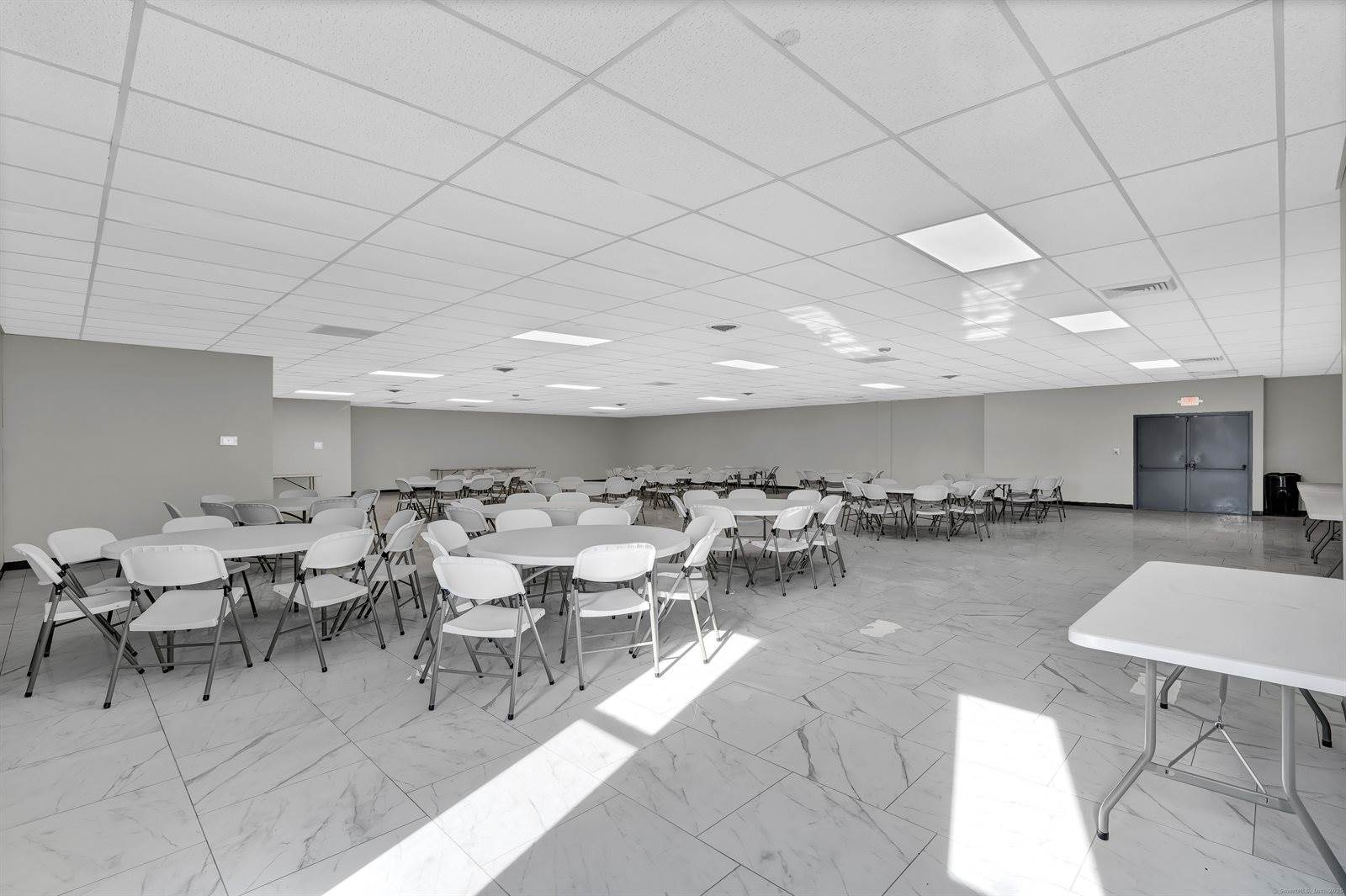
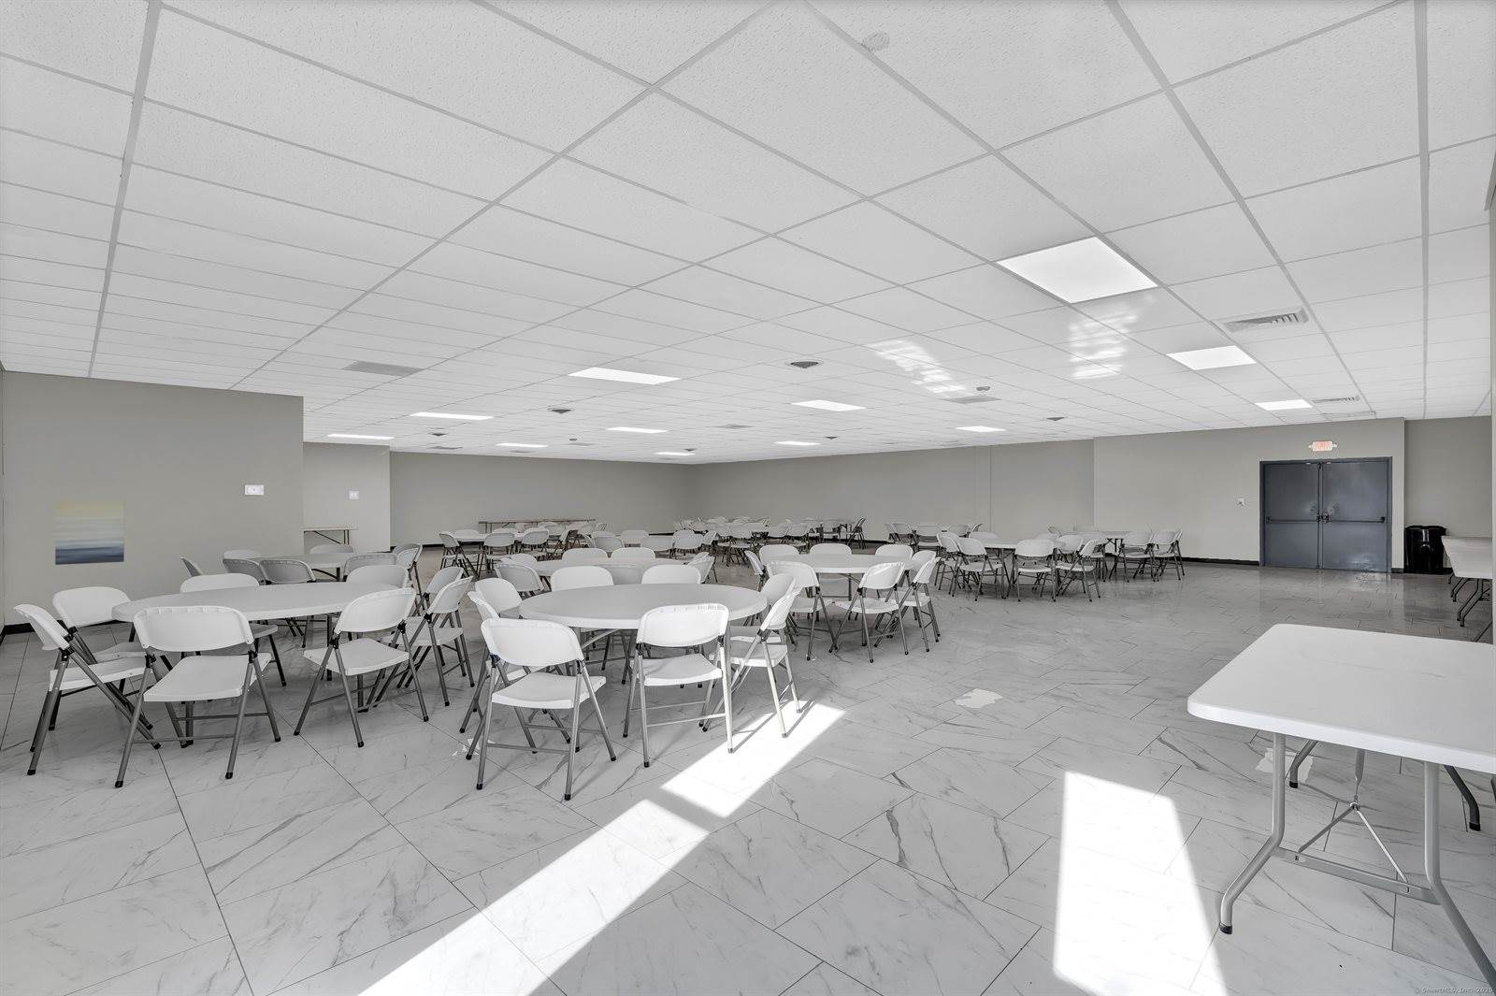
+ wall art (91, 532)
